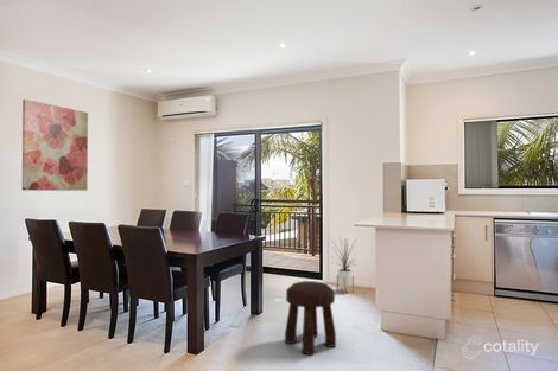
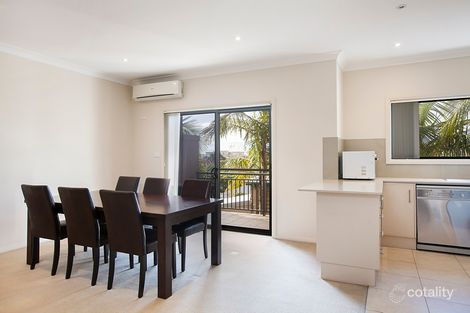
- wall art (57, 148)
- stool (310, 313)
- house plant (345, 263)
